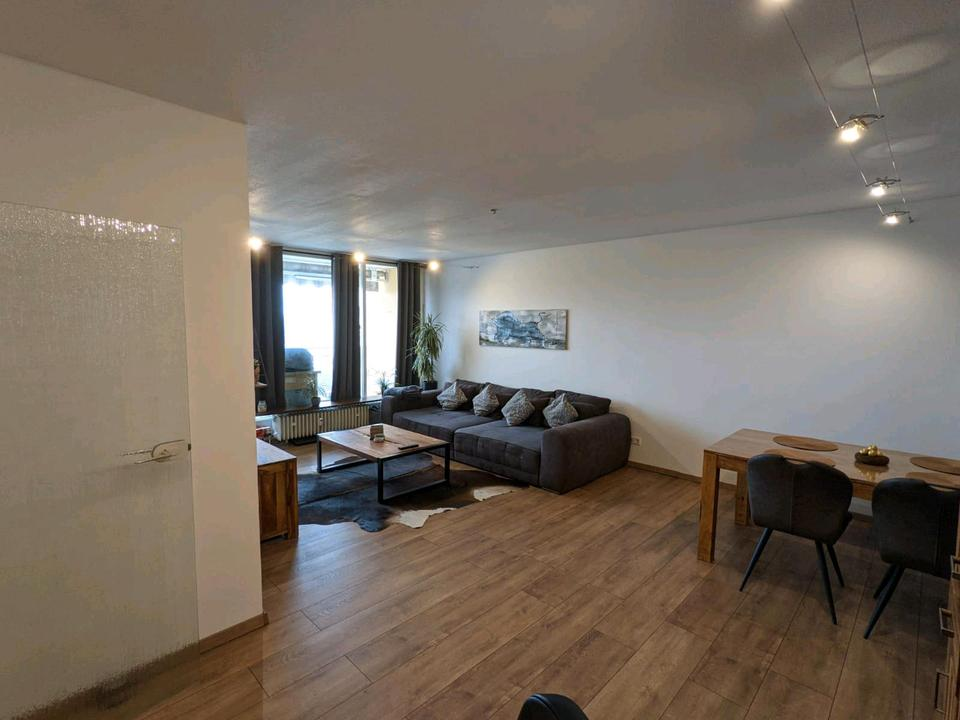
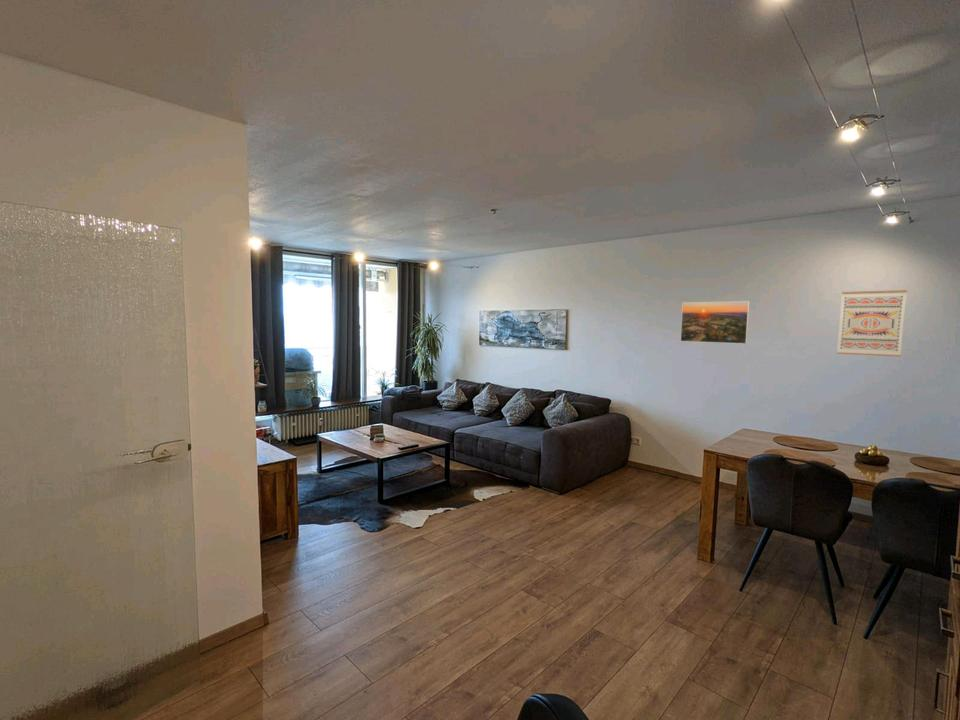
+ wall art (870, 323)
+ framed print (713, 322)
